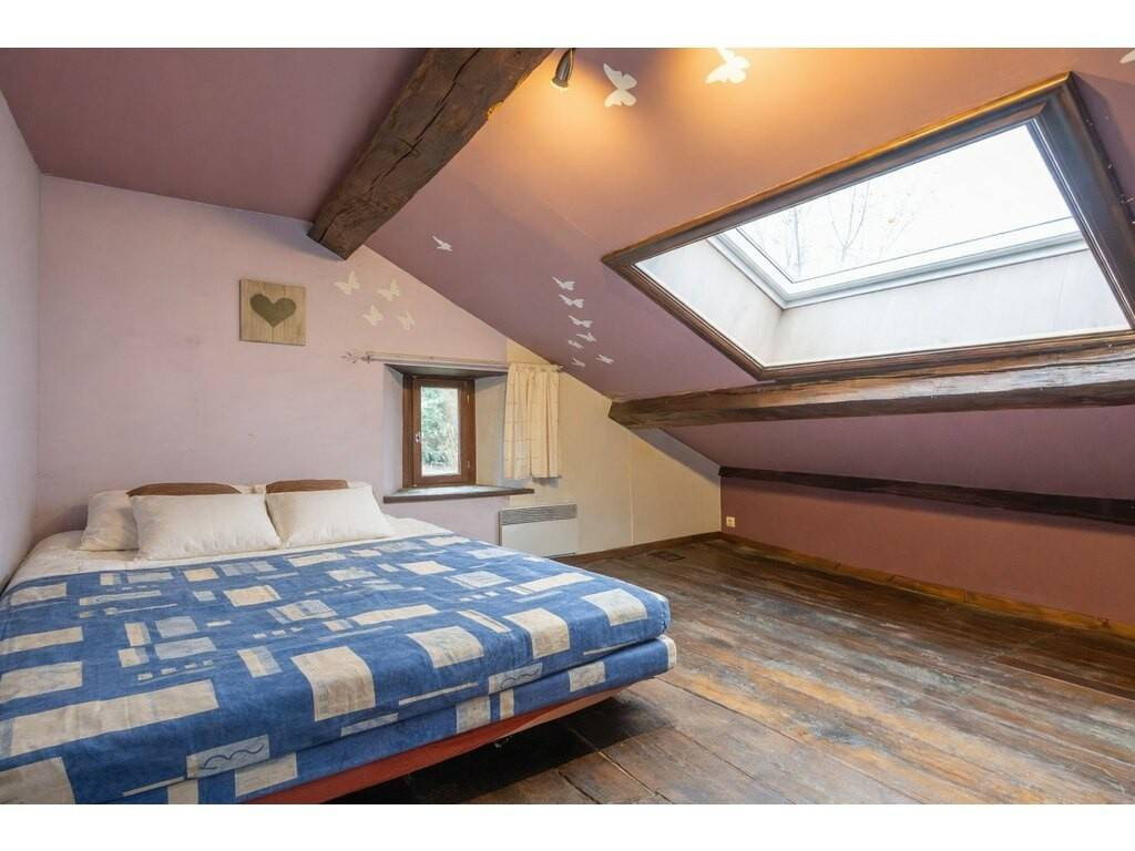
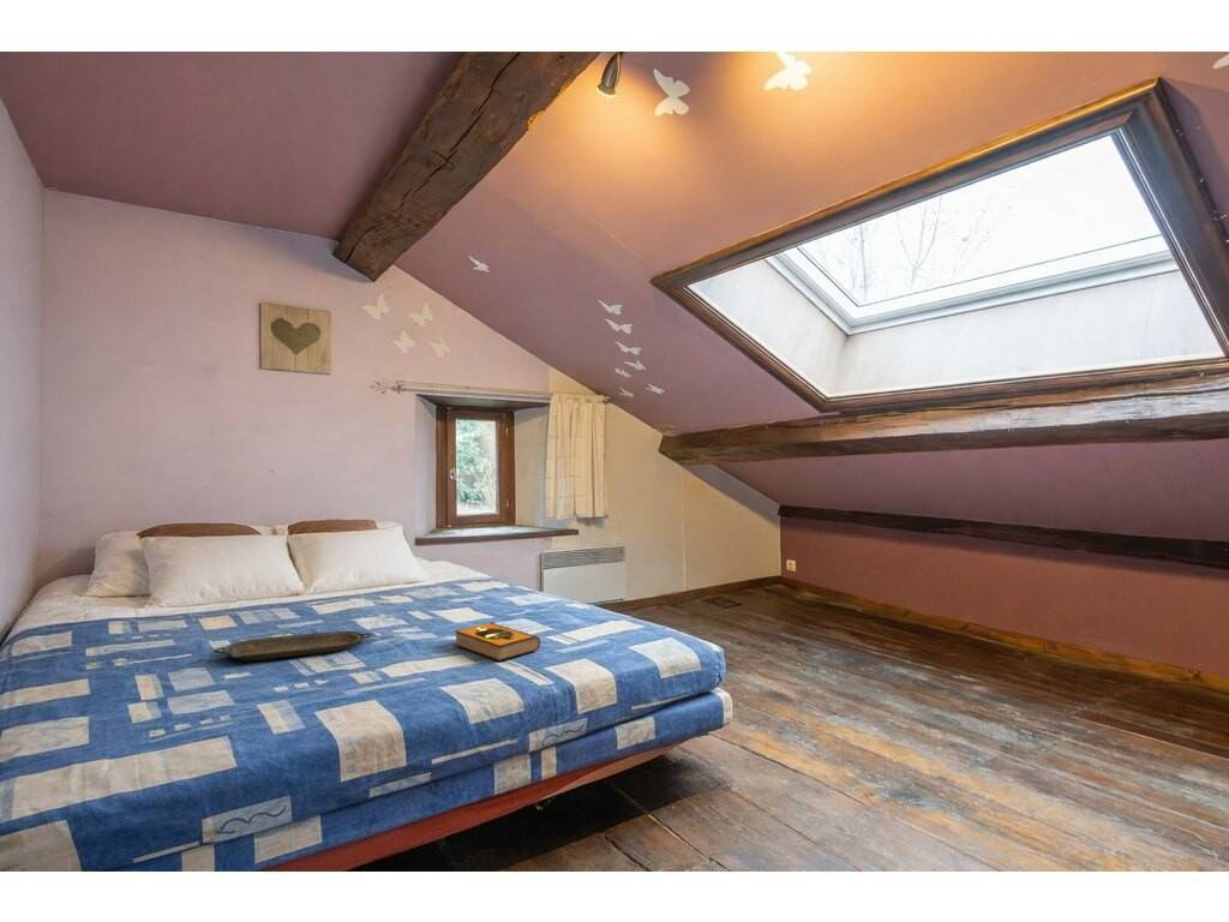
+ serving tray (296, 646)
+ hardback book (497, 640)
